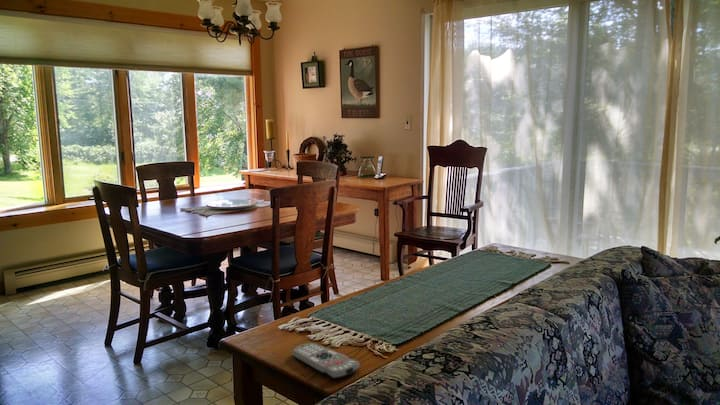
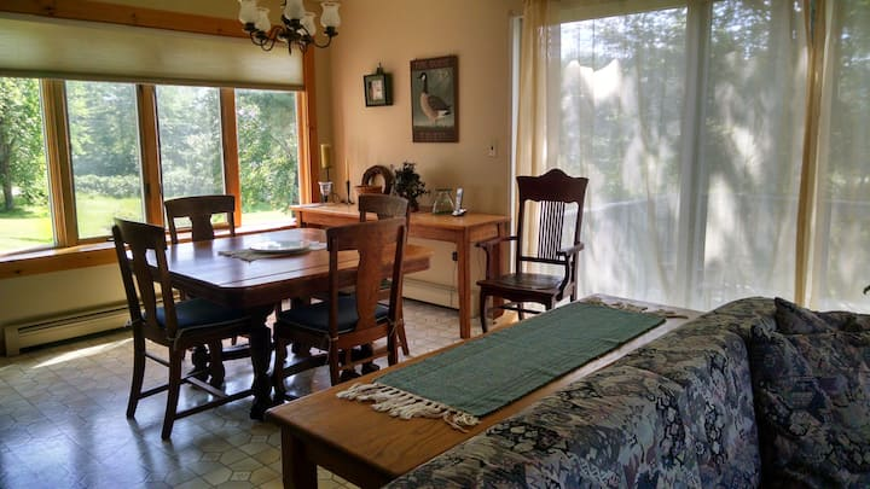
- remote control (323, 359)
